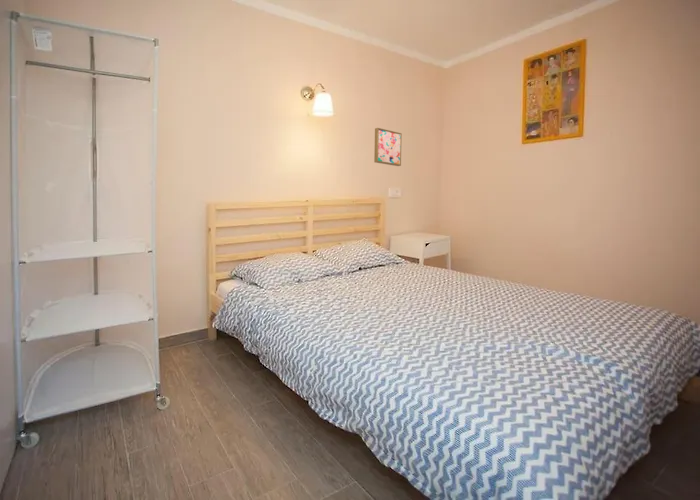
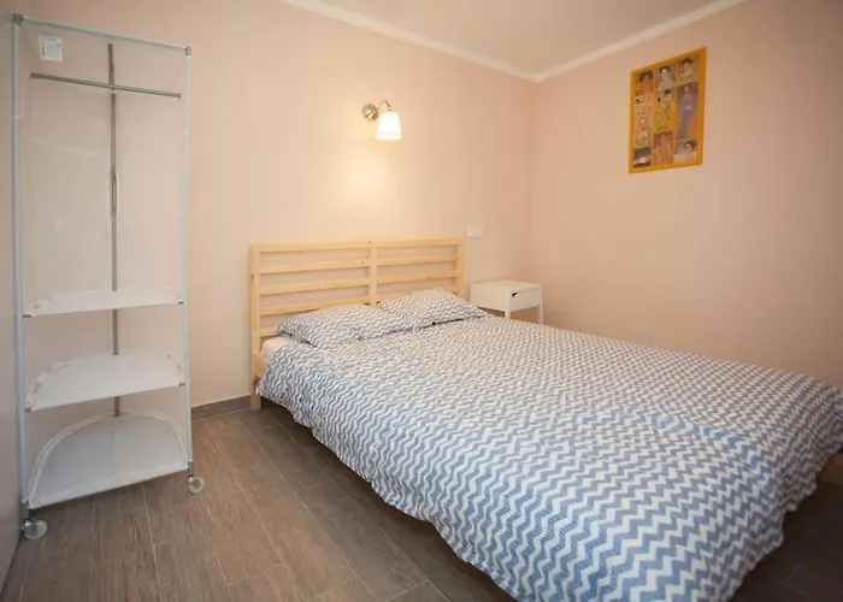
- wall art (388, 147)
